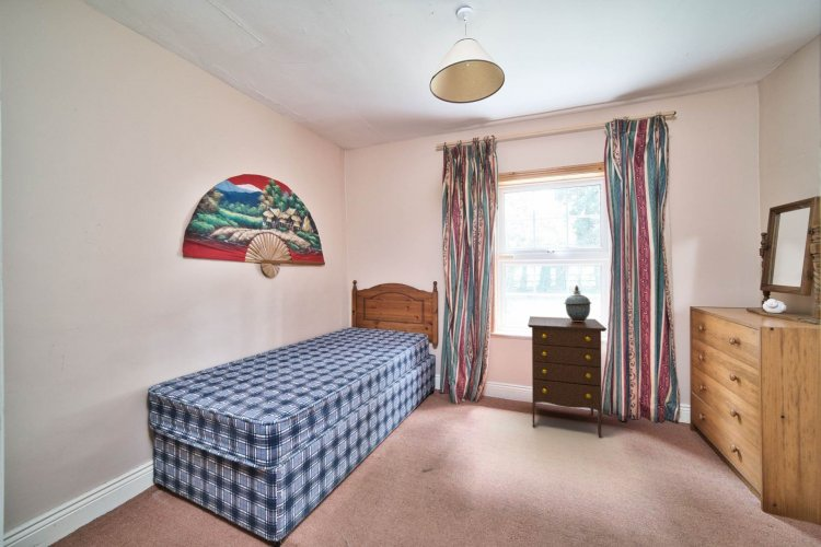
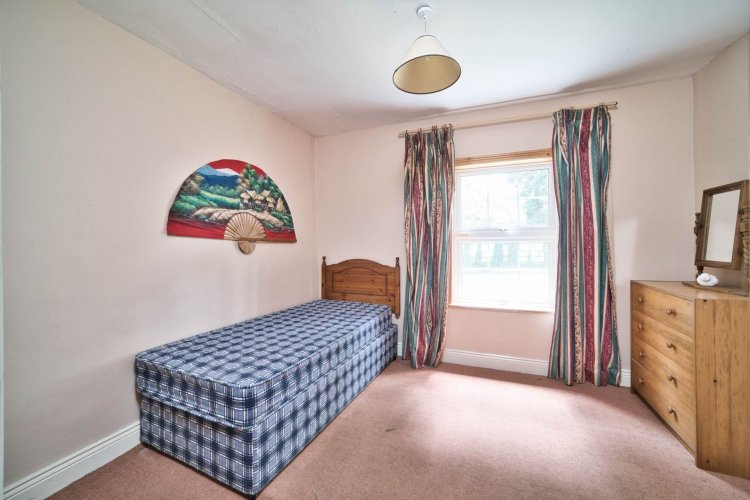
- decorative jar (577, 303)
- dresser (563, 371)
